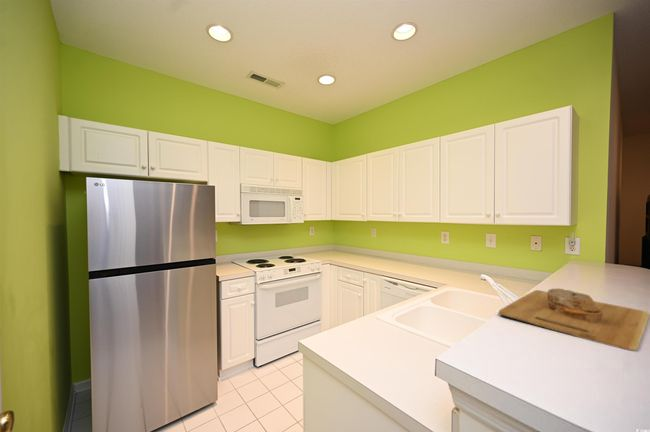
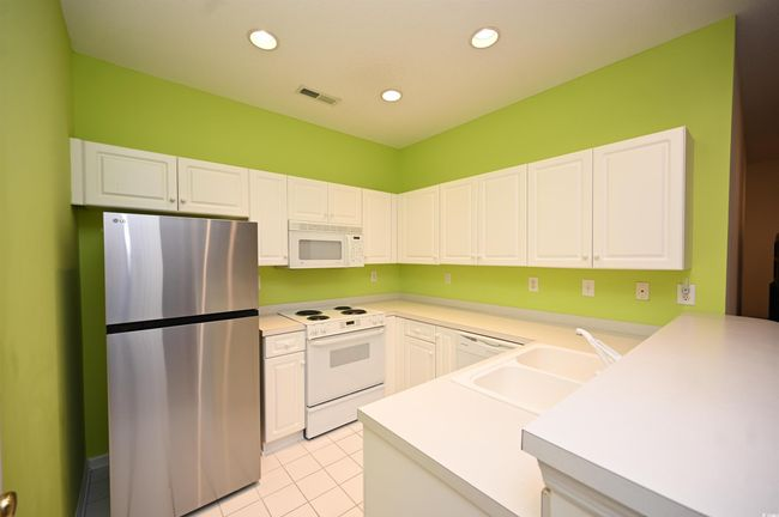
- cutting board (572, 303)
